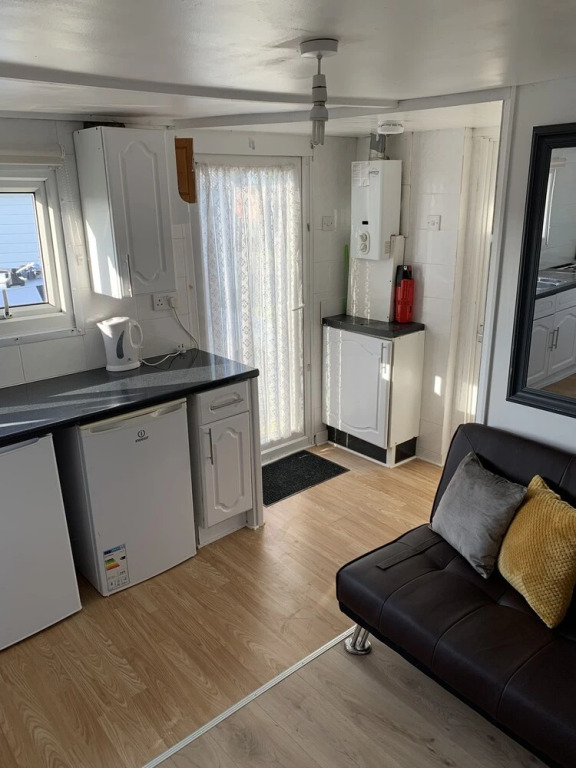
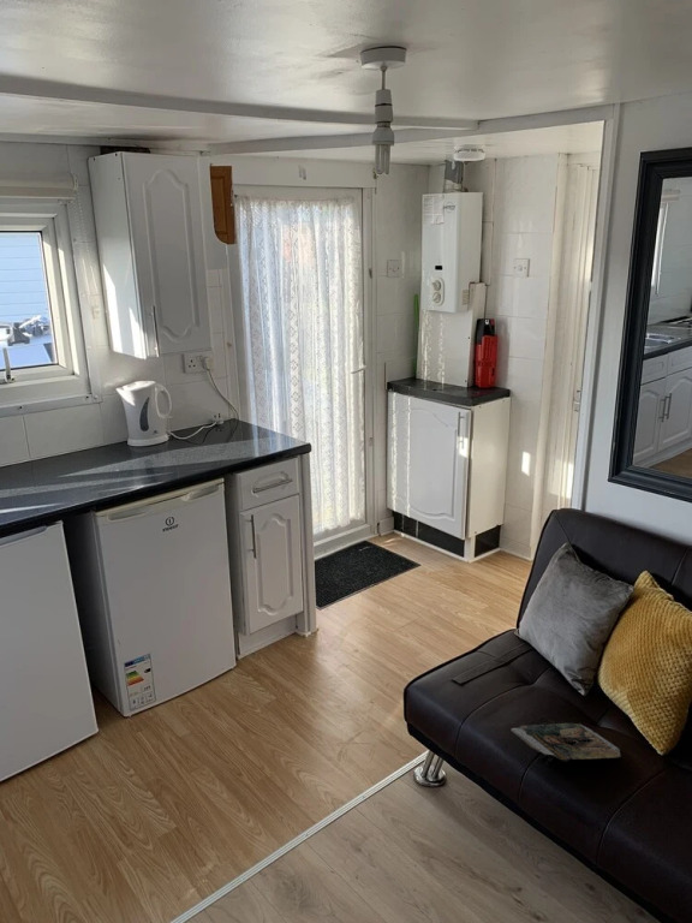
+ magazine (561, 737)
